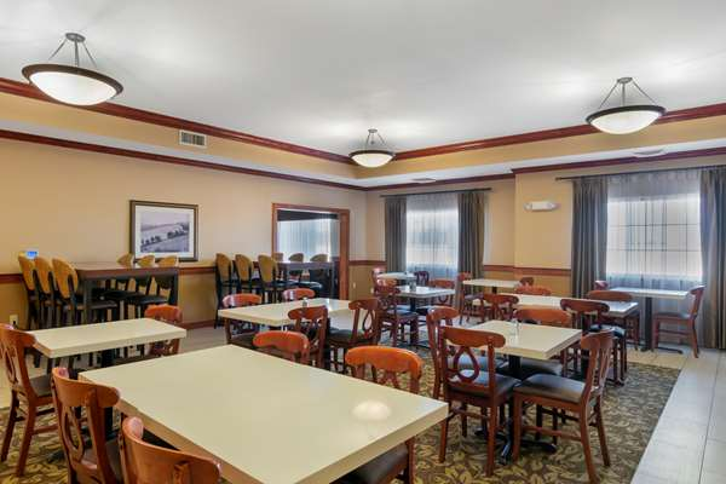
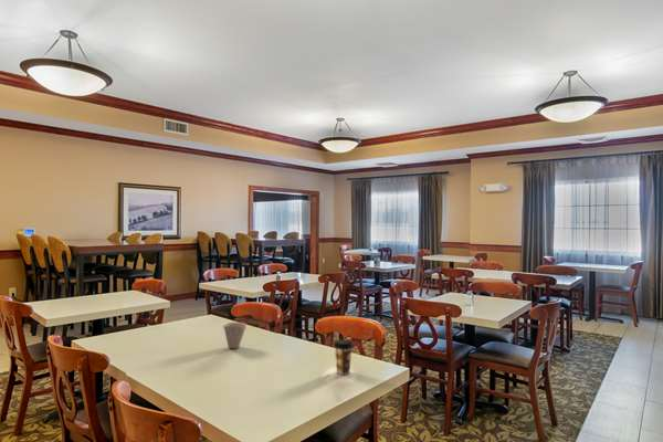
+ cup (234, 335)
+ coffee cup (343, 357)
